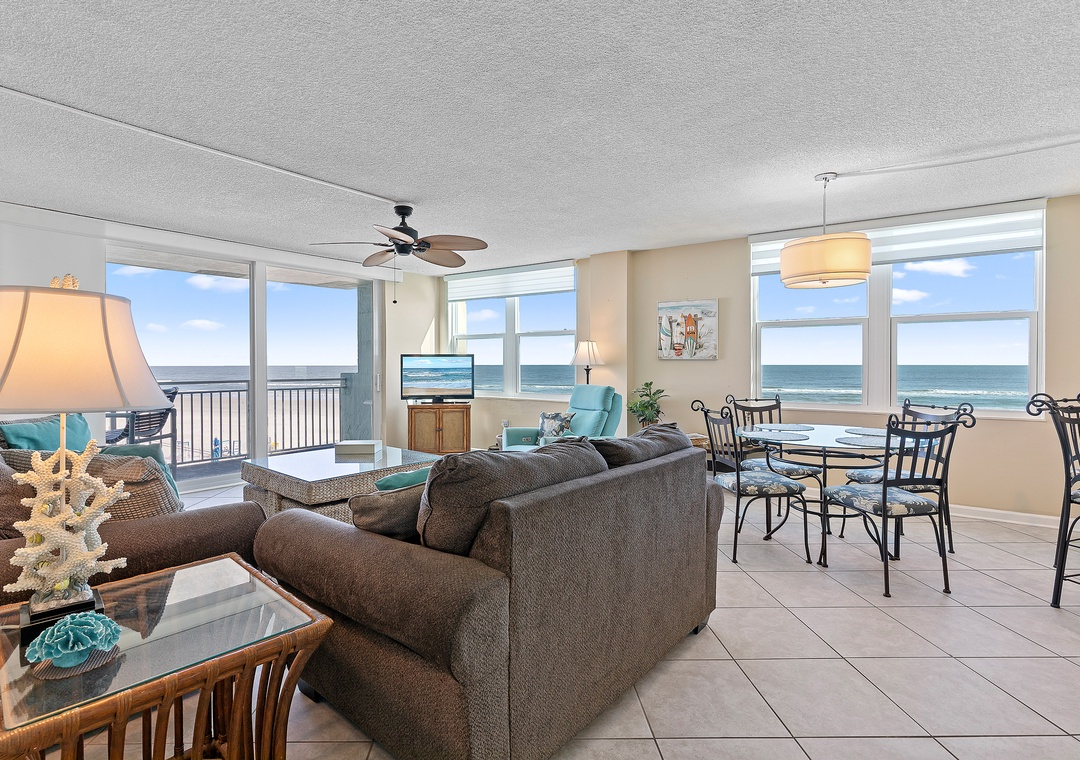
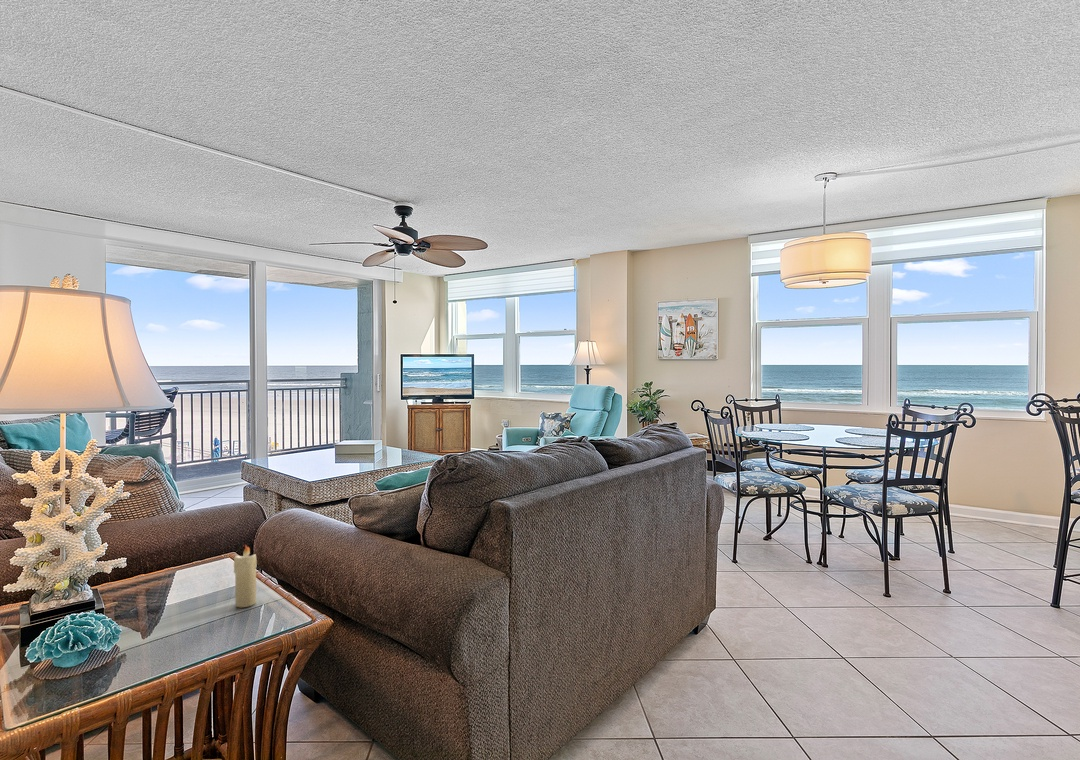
+ candle (245, 574)
